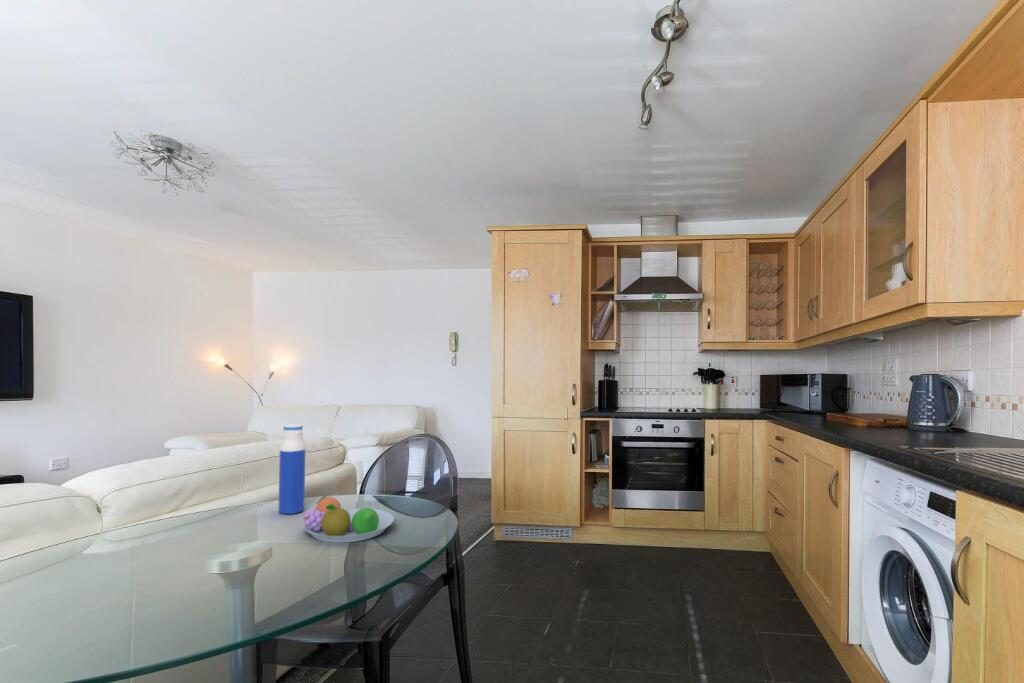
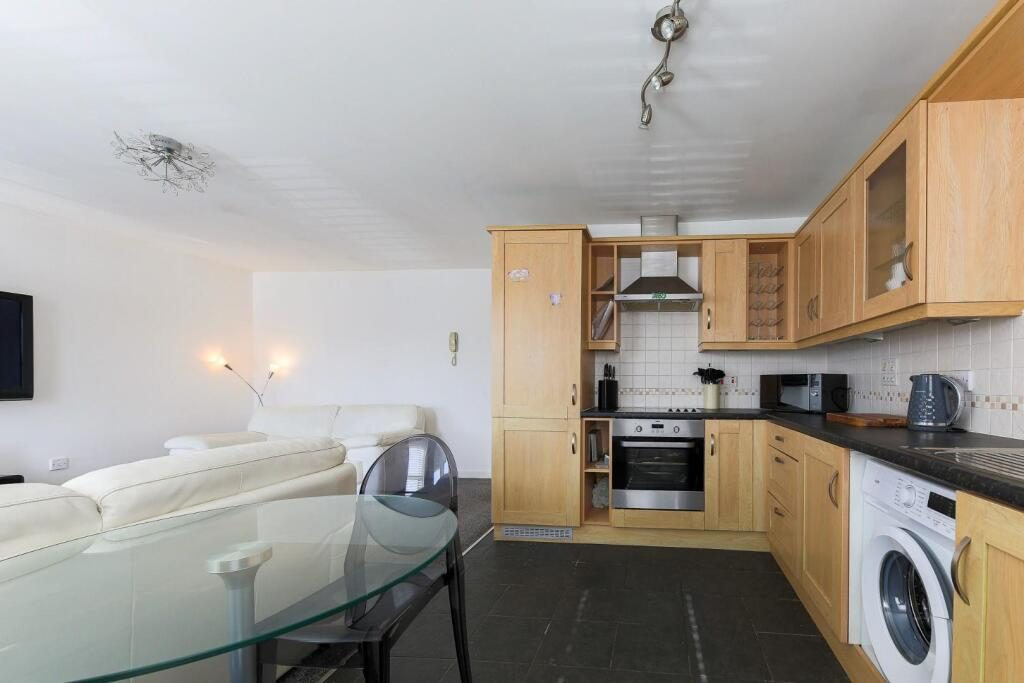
- water bottle (292, 468)
- fruit bowl (349, 513)
